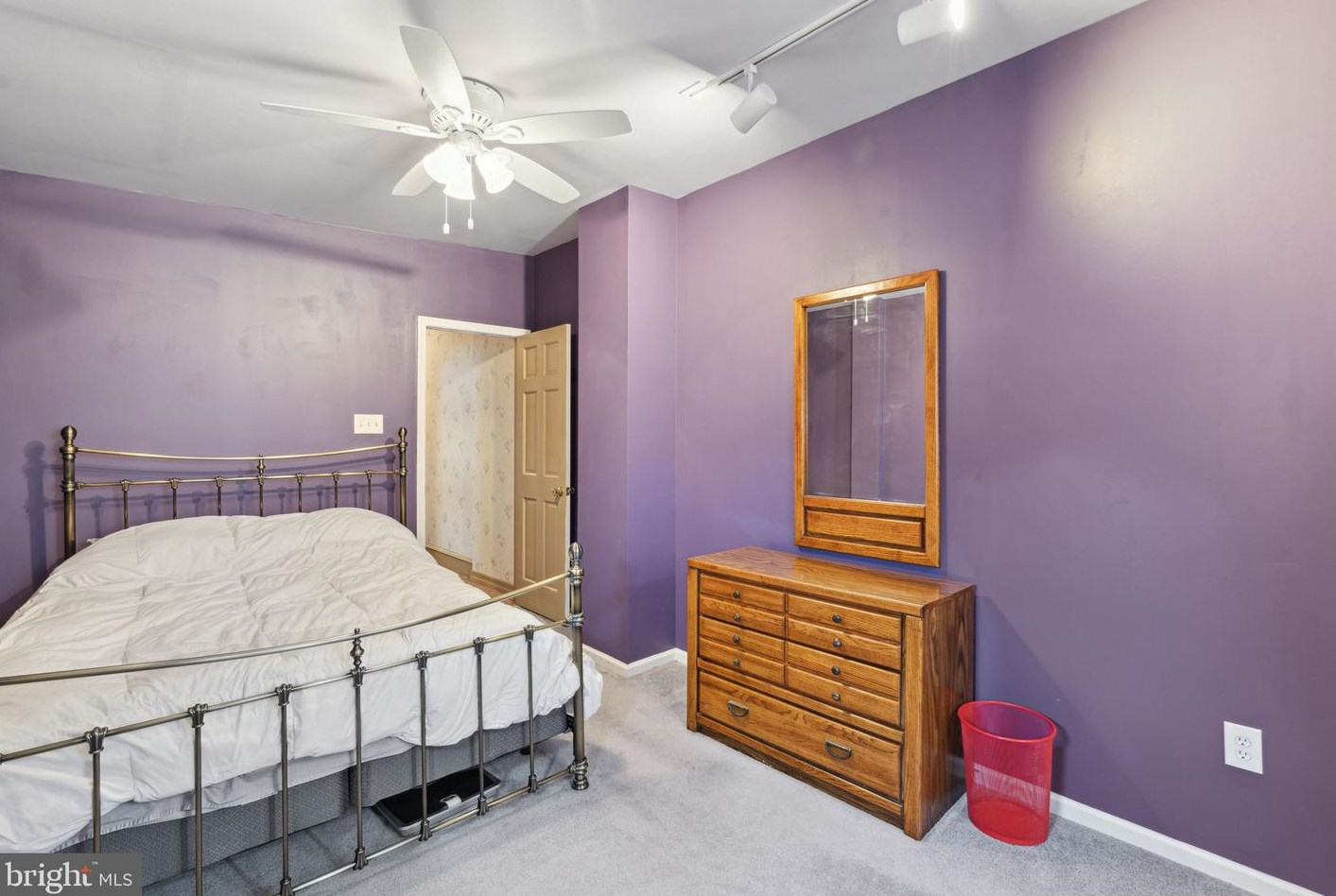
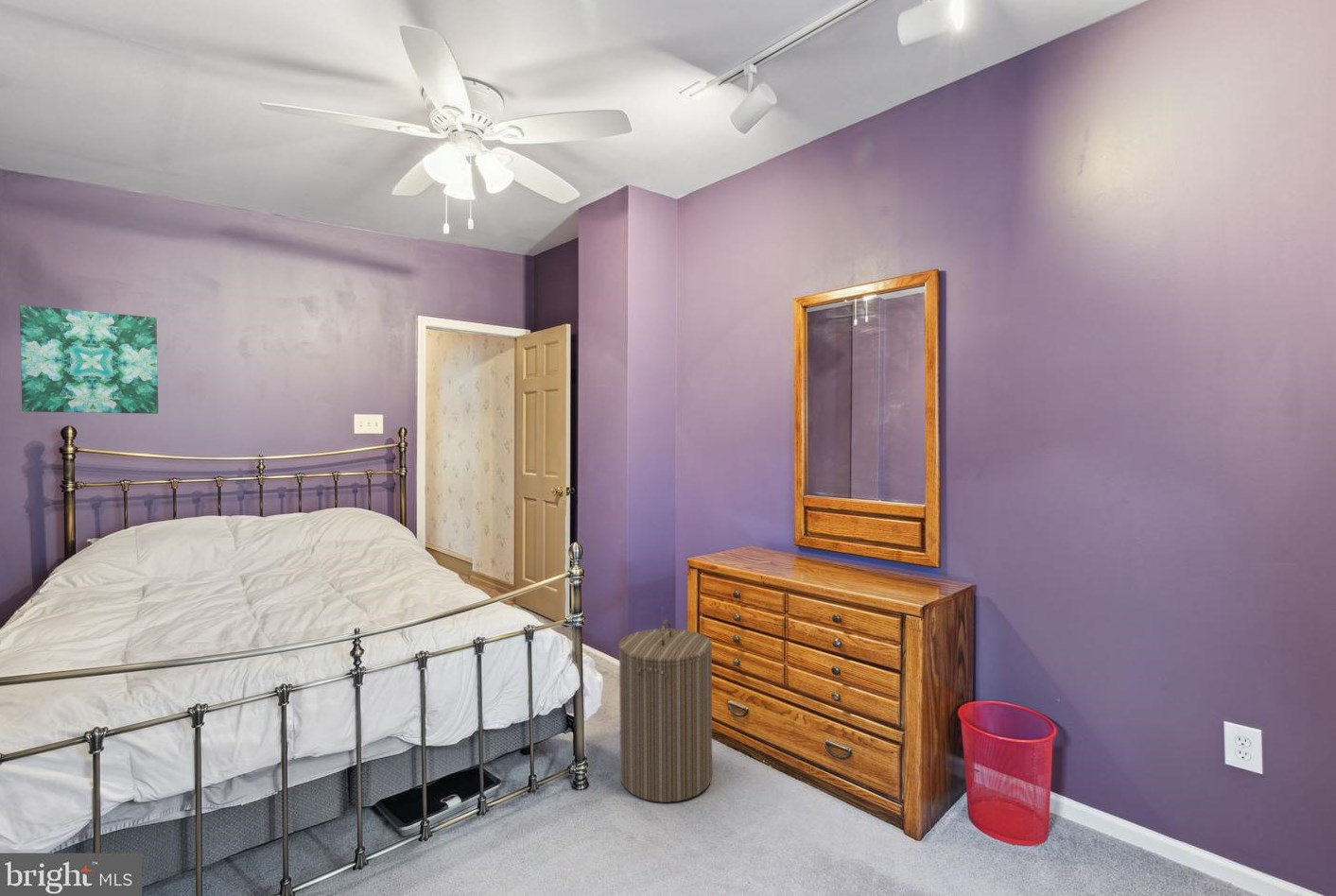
+ laundry hamper (666, 698)
+ wall art (93, 362)
